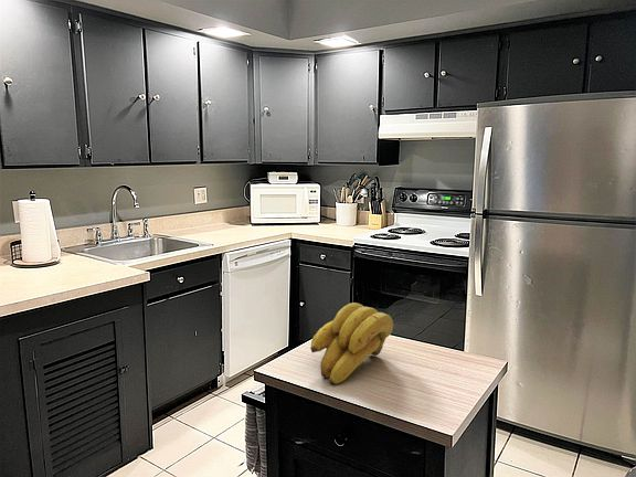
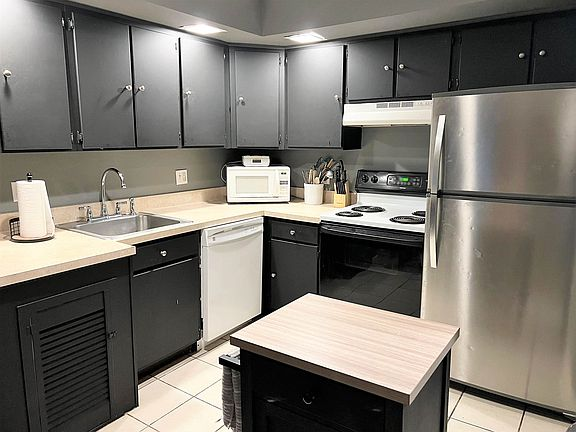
- banana bunch (352, 337)
